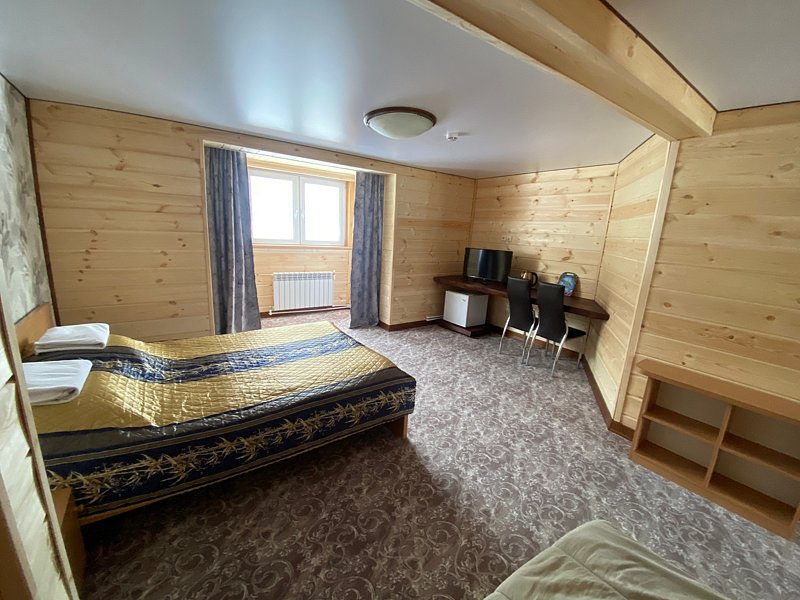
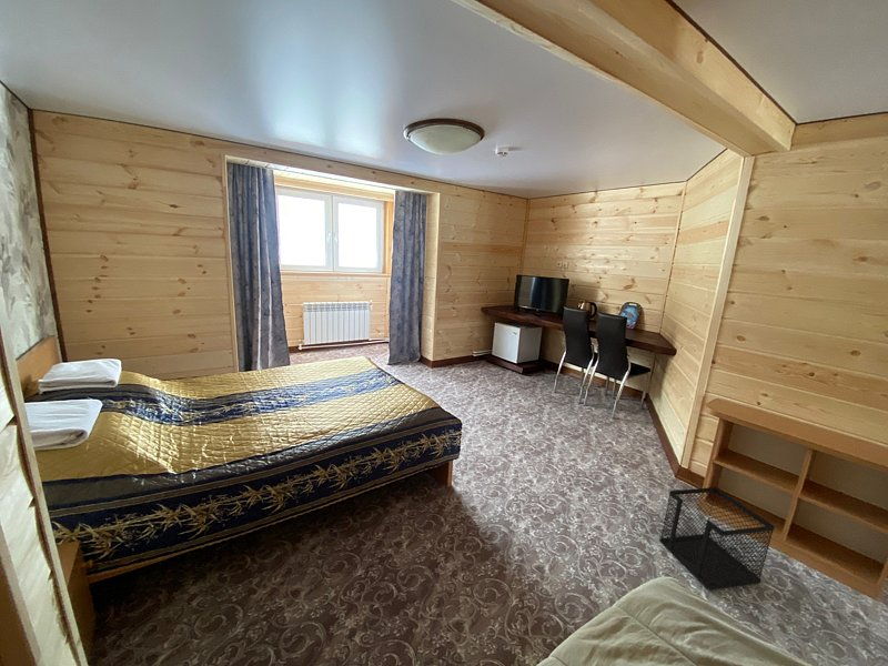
+ wastebasket (713, 534)
